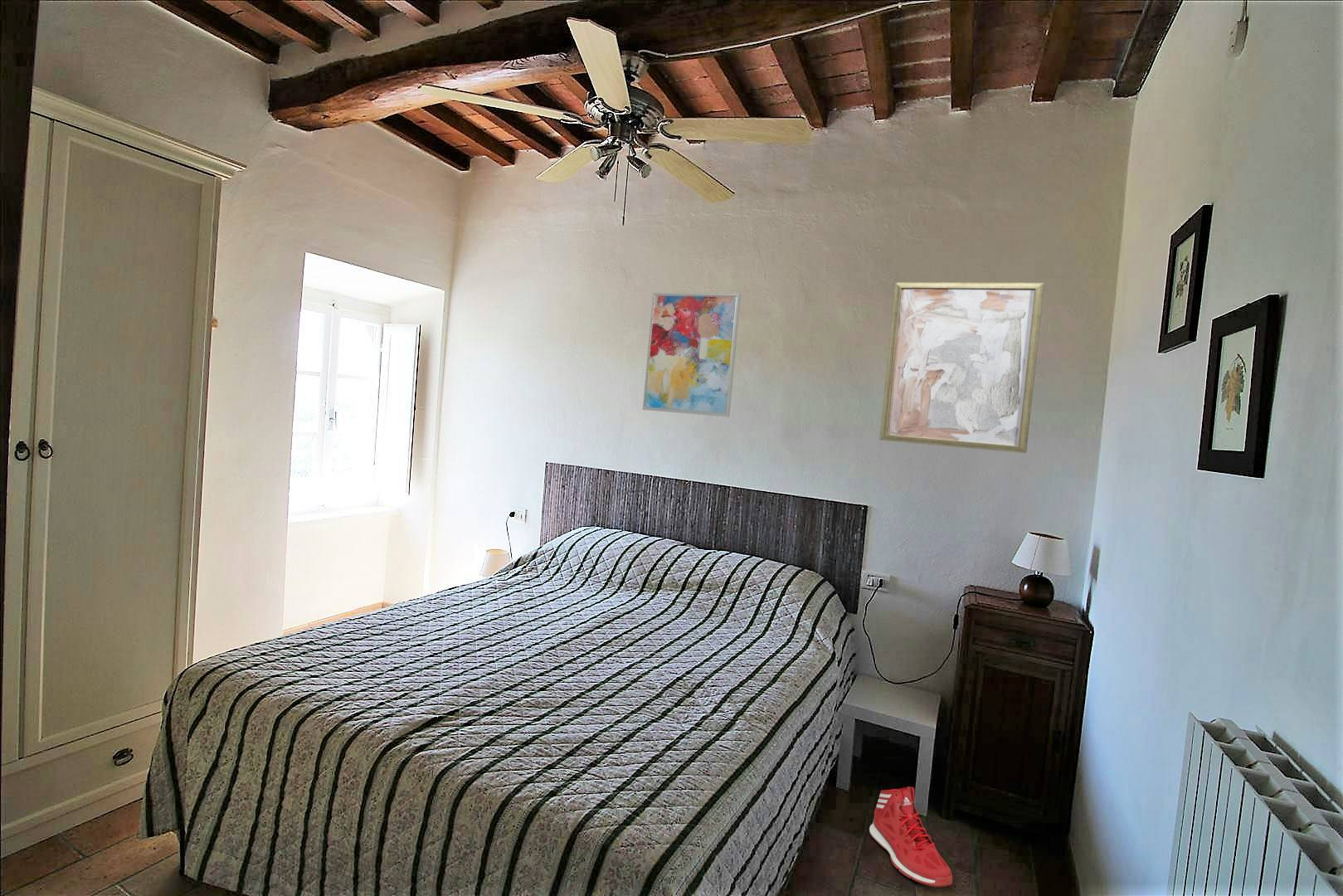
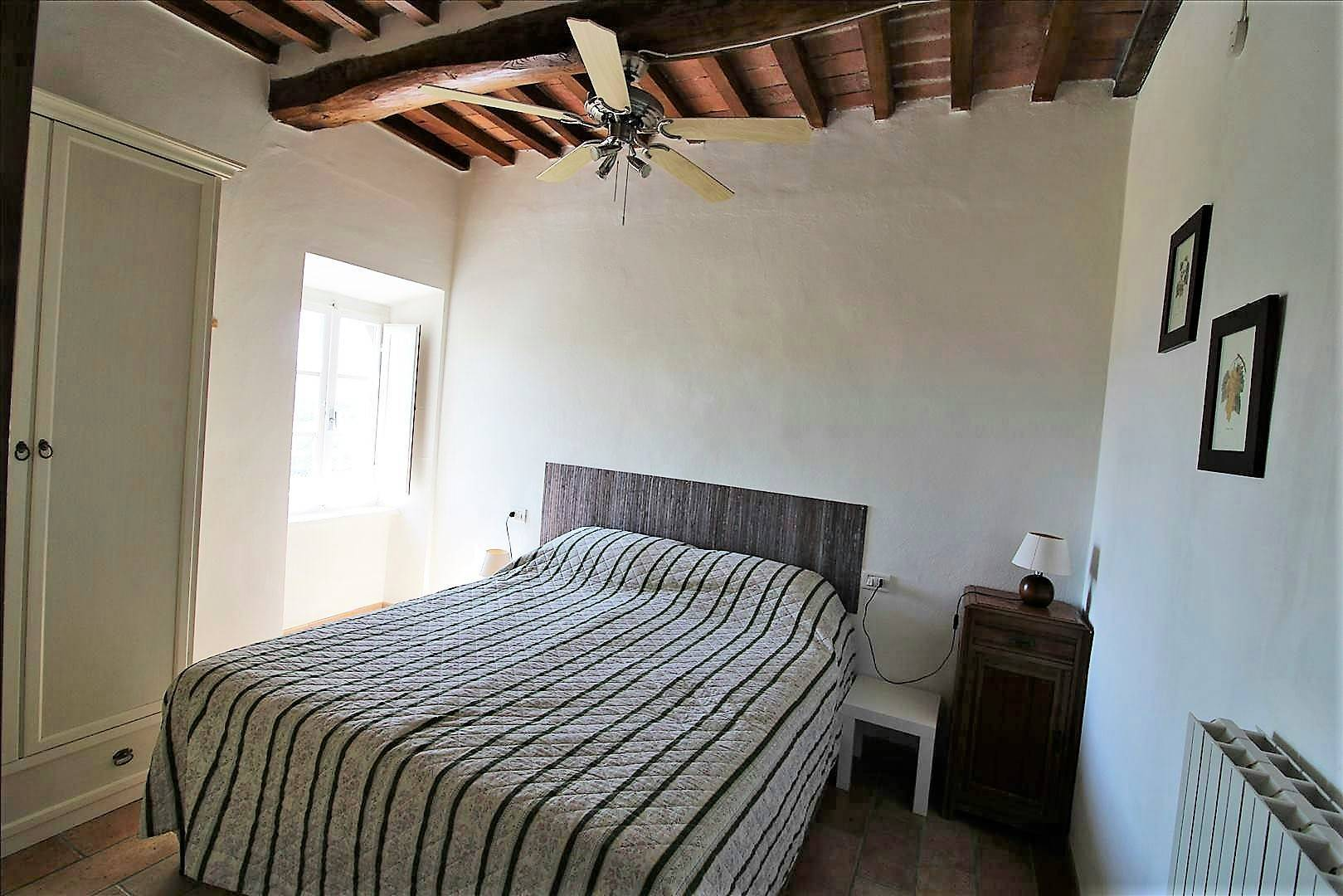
- sneaker (911, 828)
- wall art (958, 364)
- wall art (690, 353)
